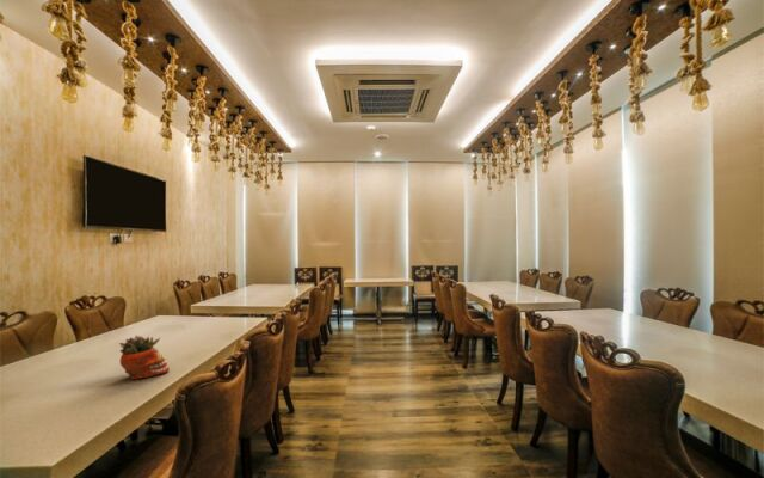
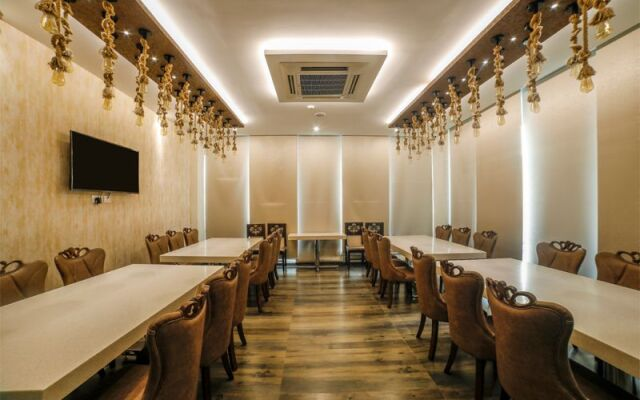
- succulent planter (144, 354)
